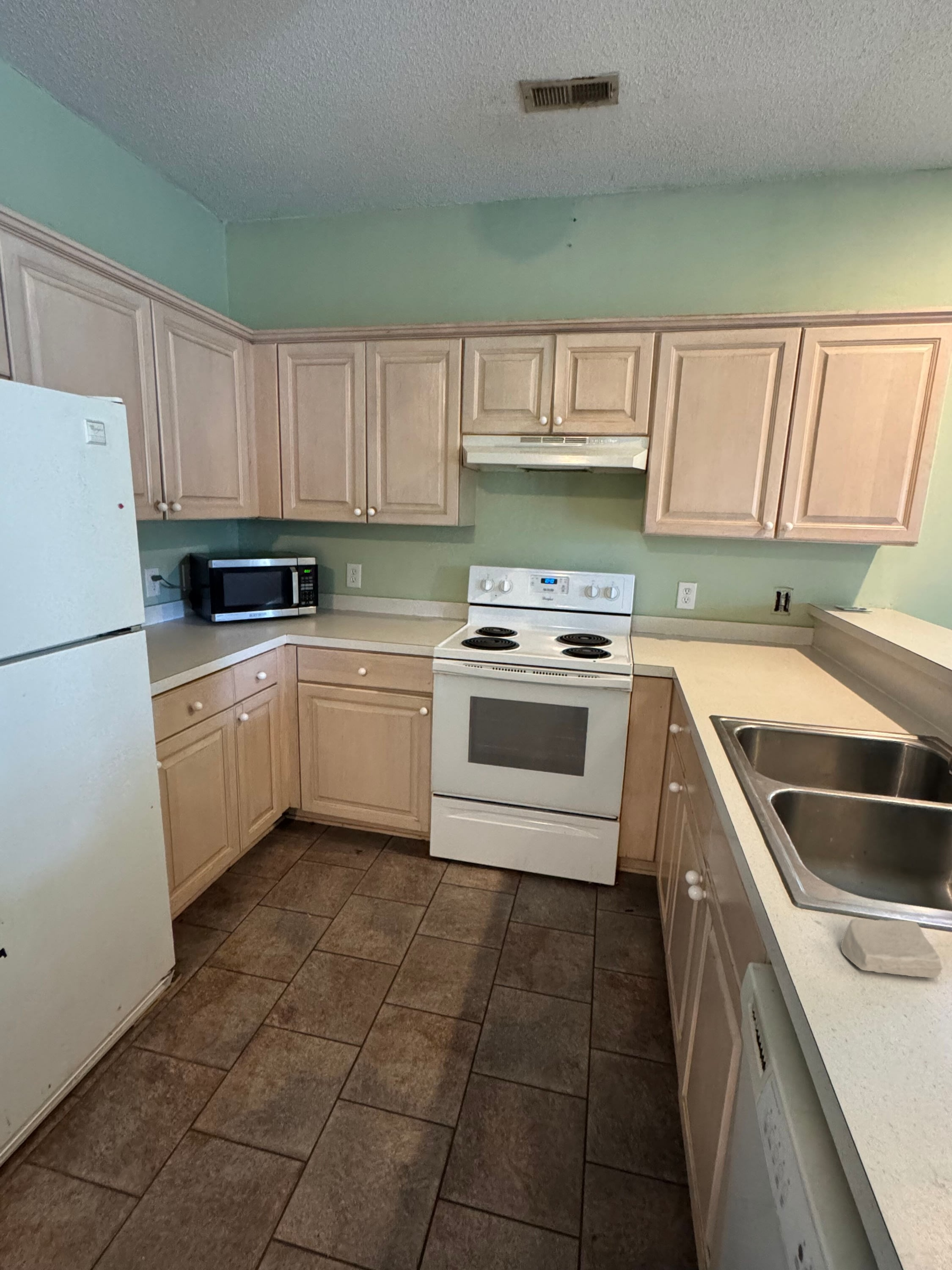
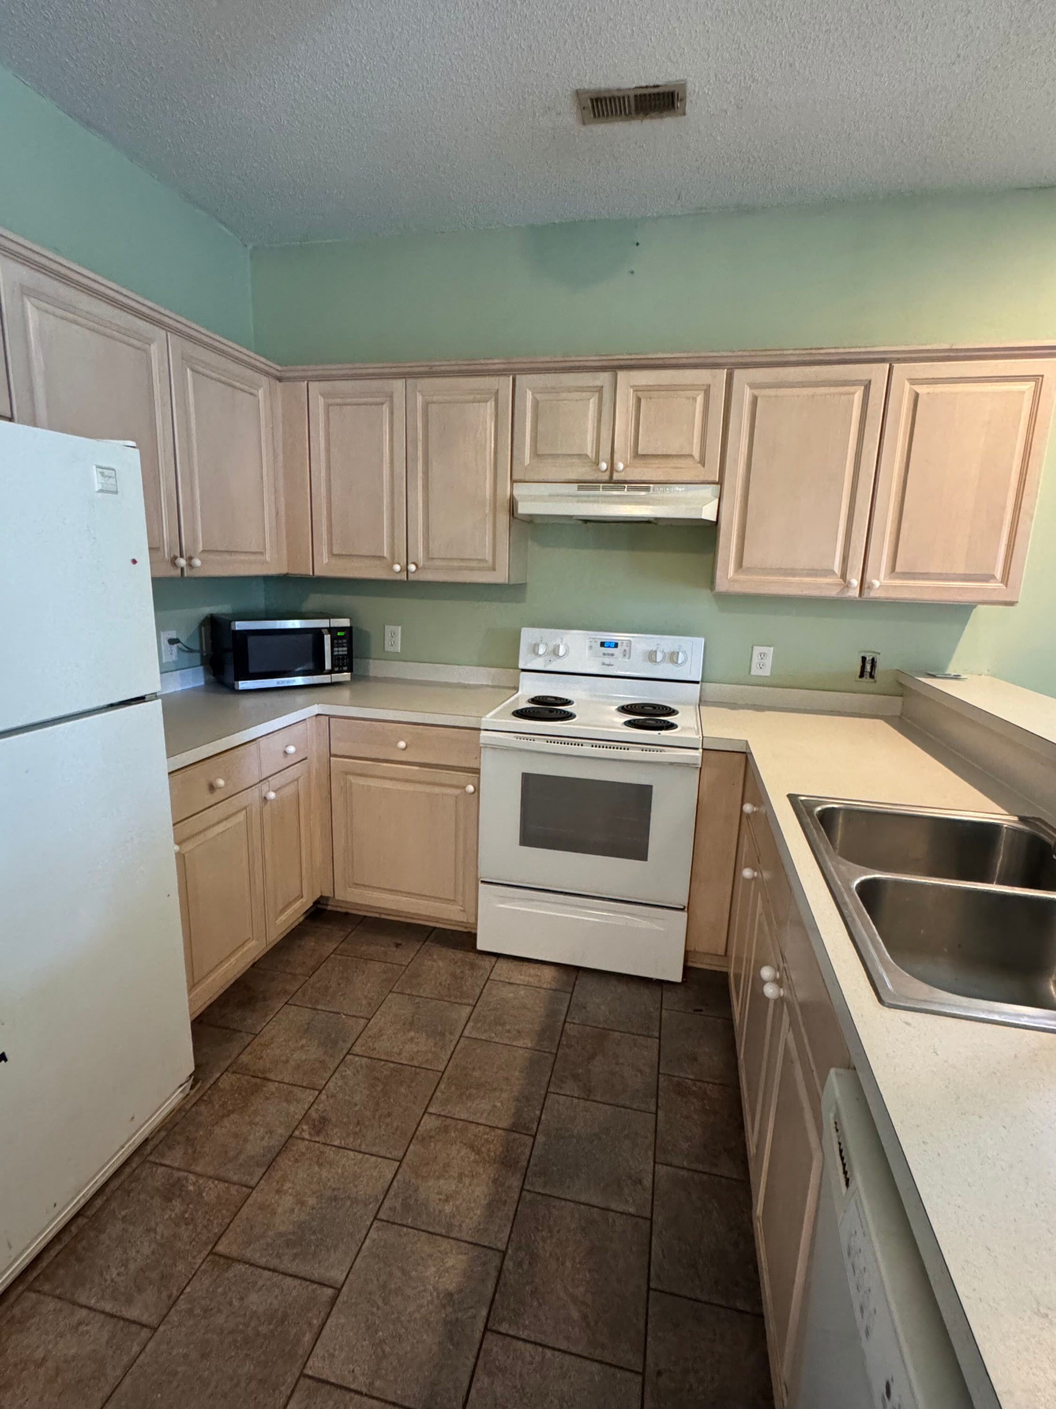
- soap bar (888, 945)
